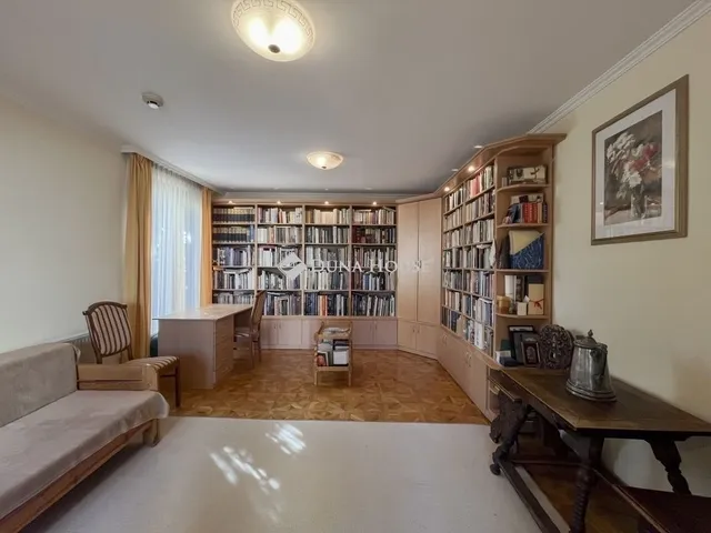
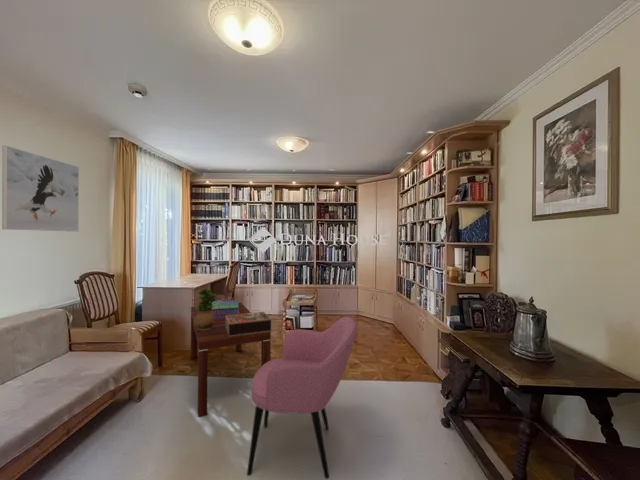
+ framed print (45, 194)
+ potted plant (207, 306)
+ coffee table (224, 346)
+ armchair (301, 384)
+ stack of books (224, 308)
+ decorative box (247, 322)
